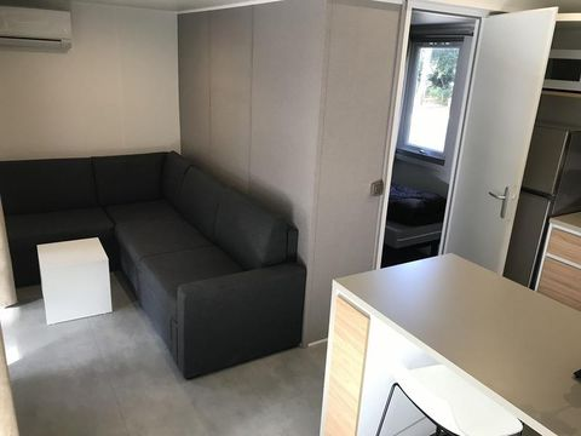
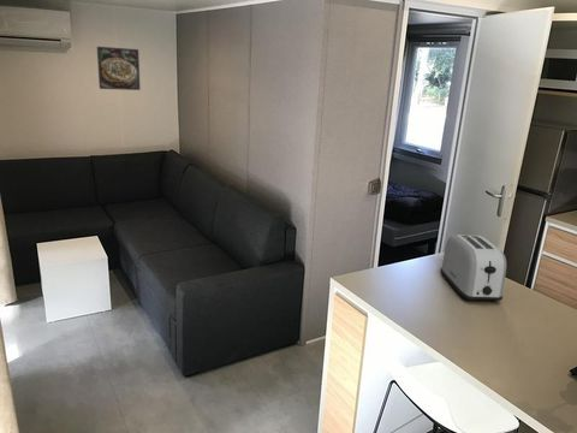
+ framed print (119, 69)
+ toaster (472, 265)
